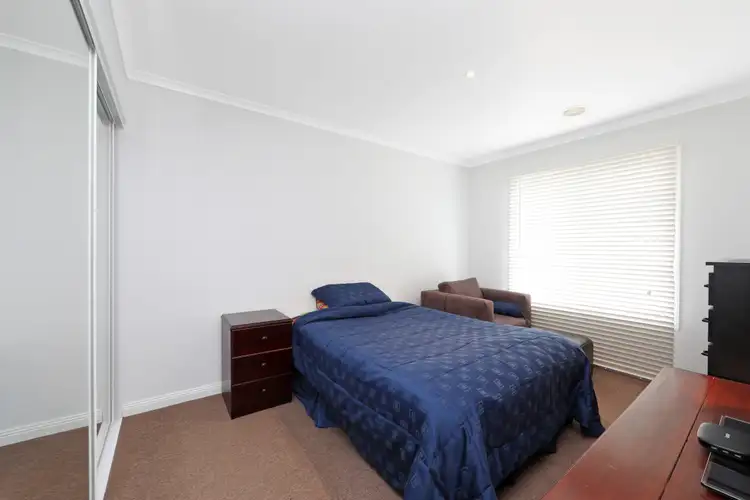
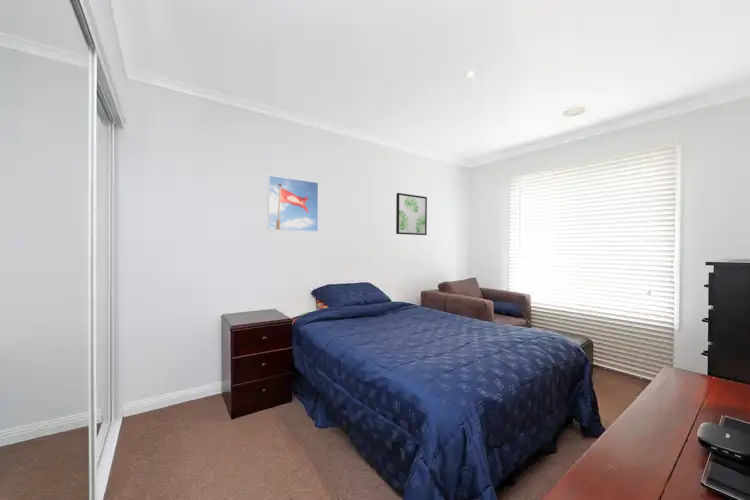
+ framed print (294, 205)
+ wall art (412, 214)
